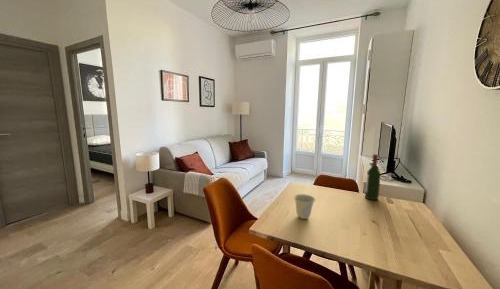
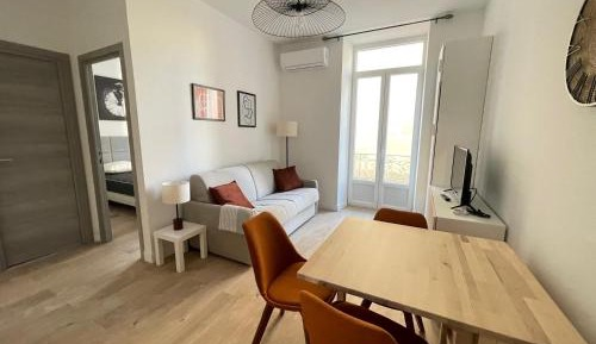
- wine bottle (373, 176)
- cup (303, 207)
